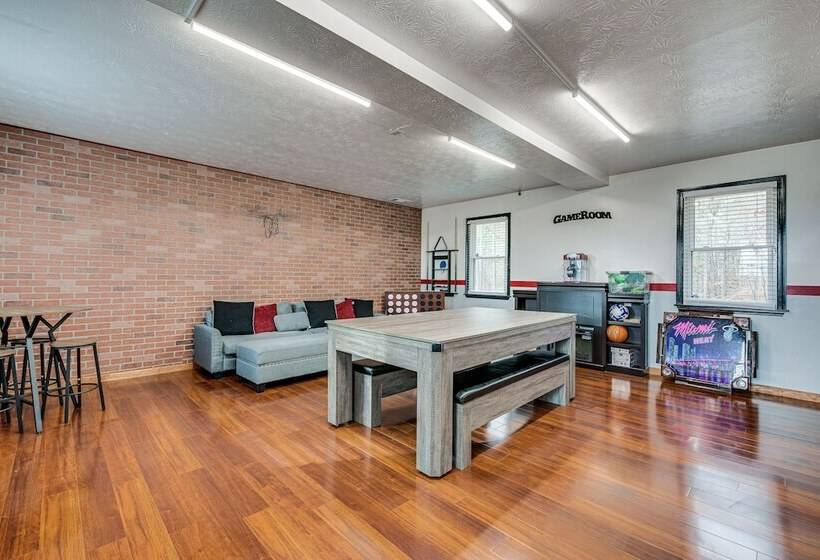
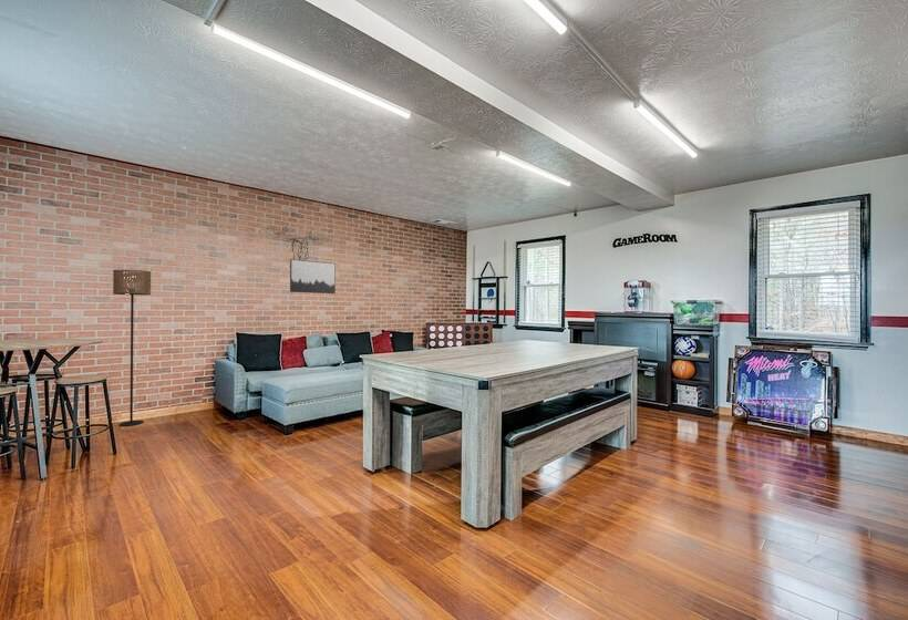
+ floor lamp (132, 347)
+ wall art (313, 277)
